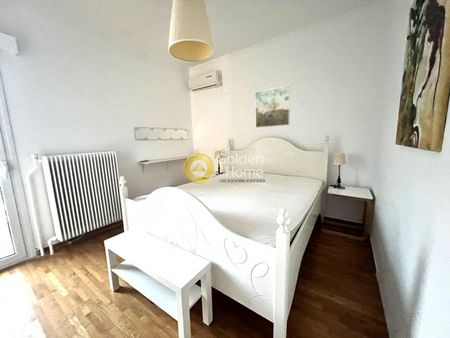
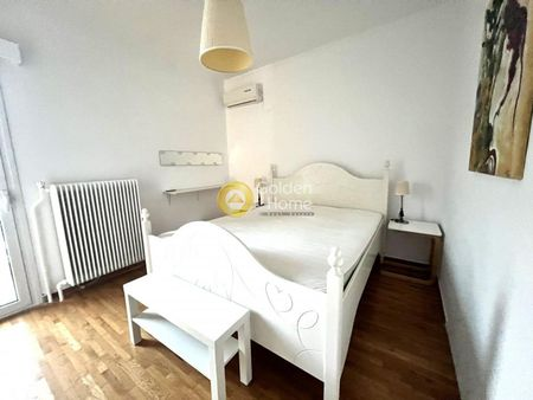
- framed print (271, 108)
